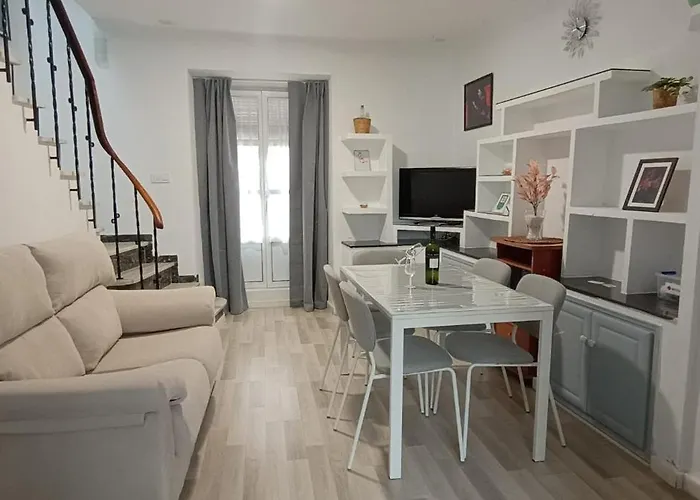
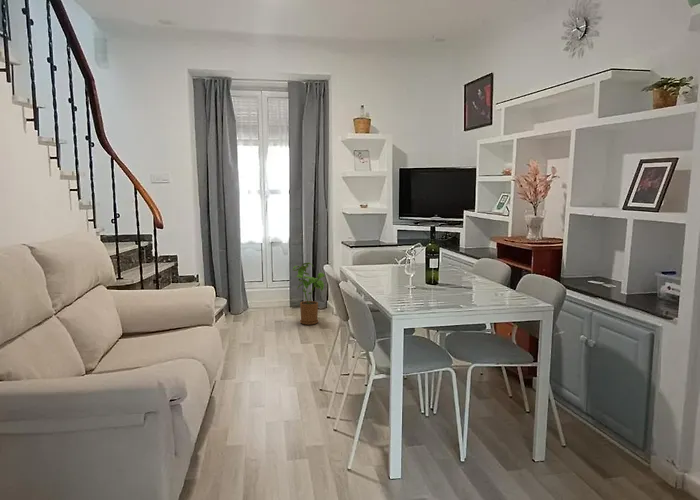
+ house plant (310, 292)
